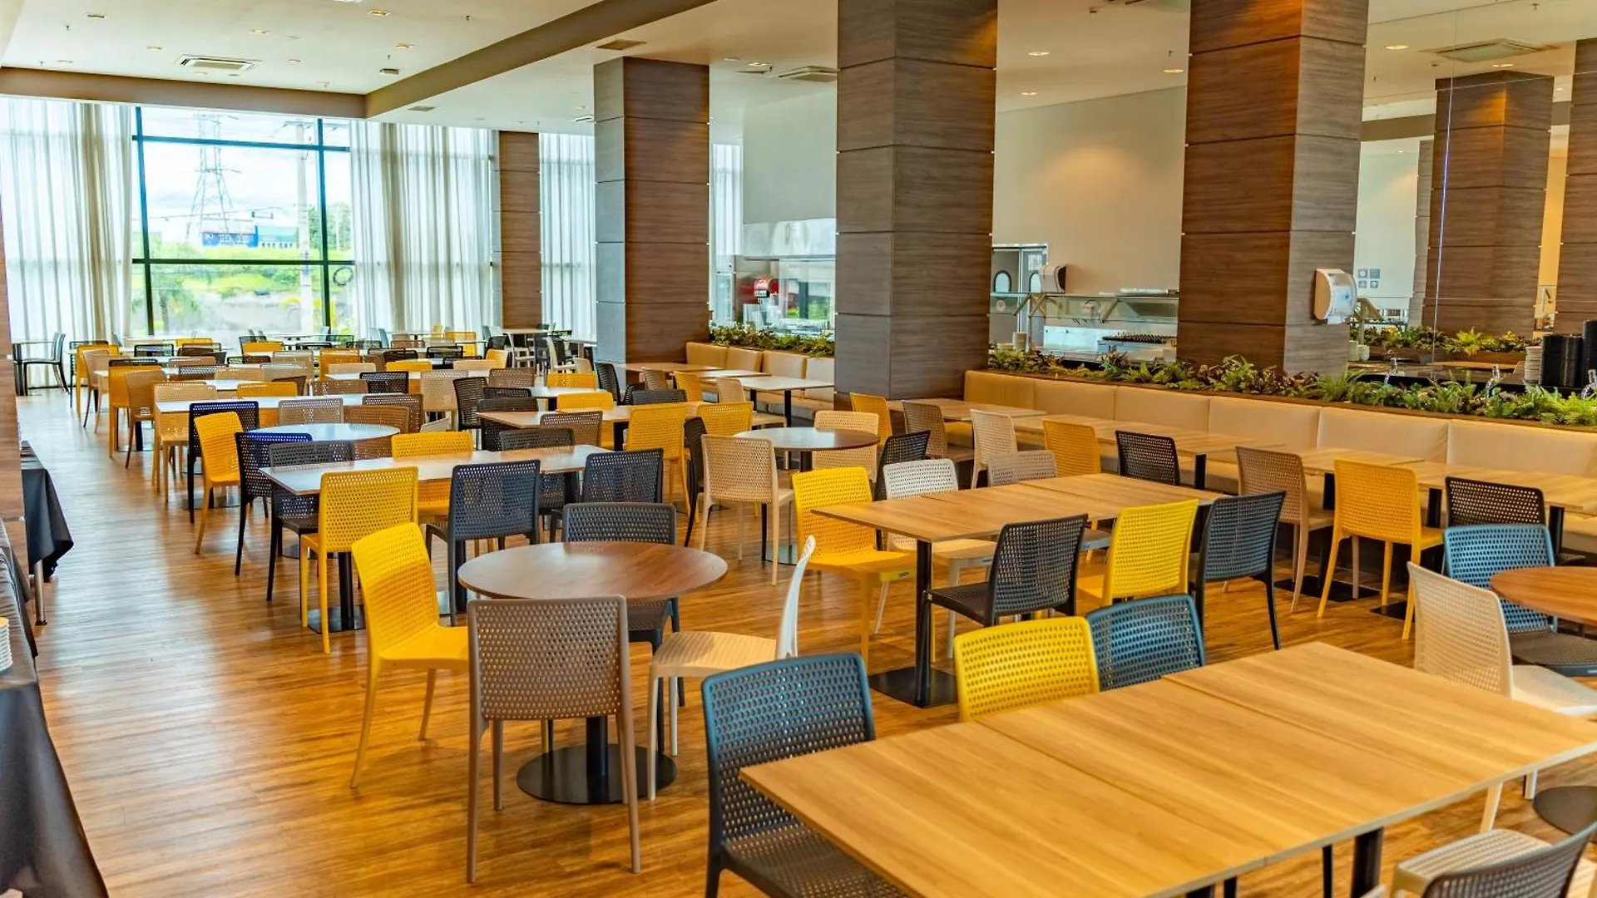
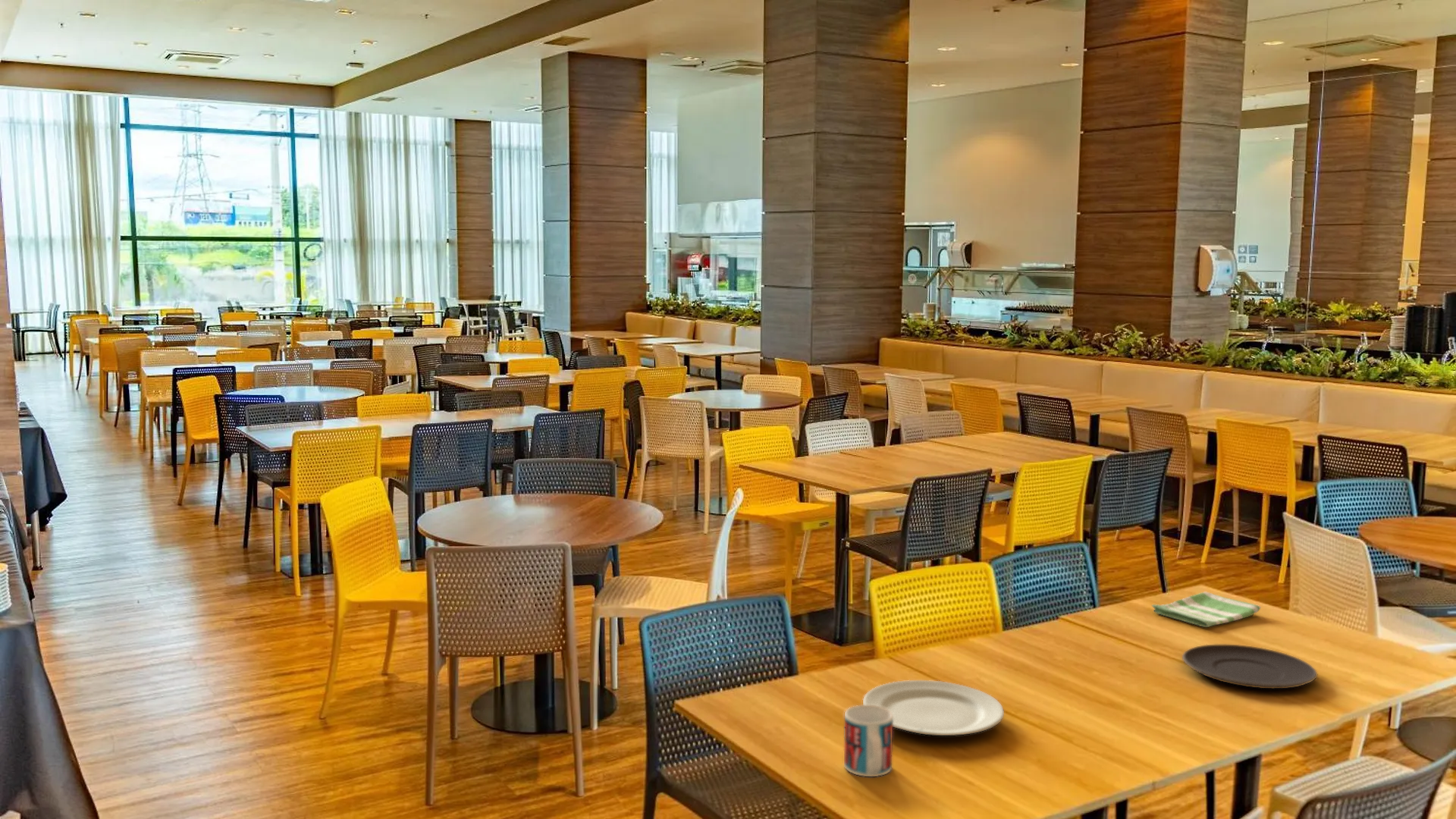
+ plate (1247, 668)
+ chinaware (932, 711)
+ mug (873, 743)
+ dish towel (1206, 608)
